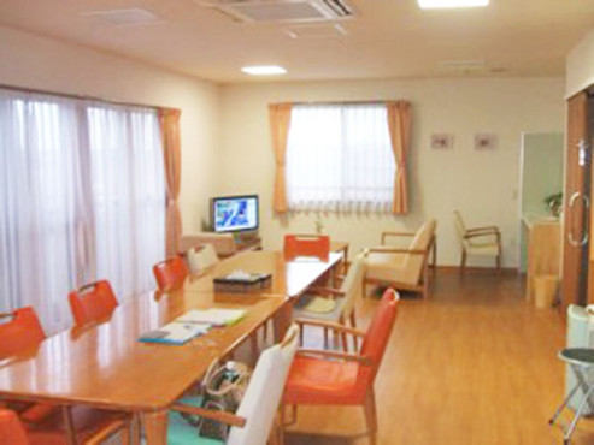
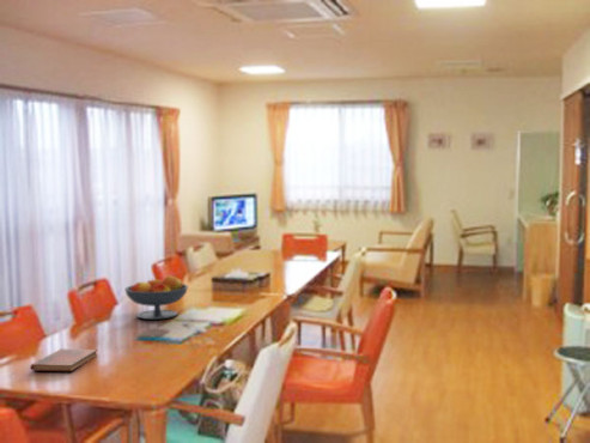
+ fruit bowl (157, 296)
+ diary (65, 359)
